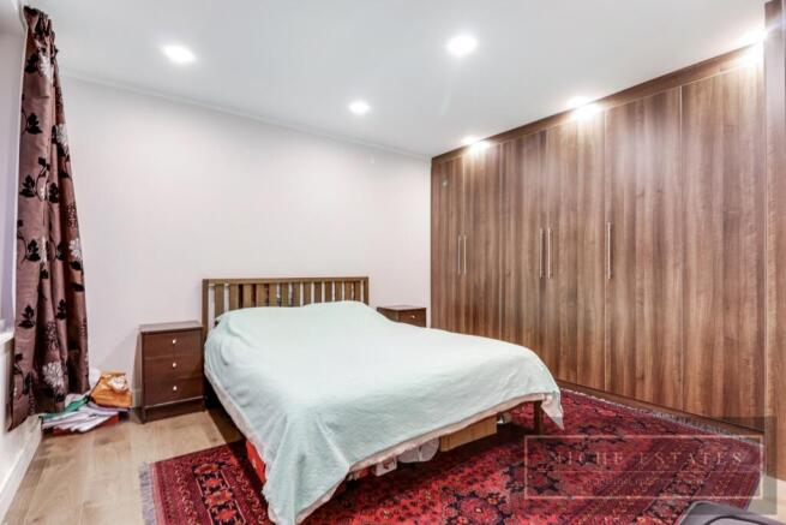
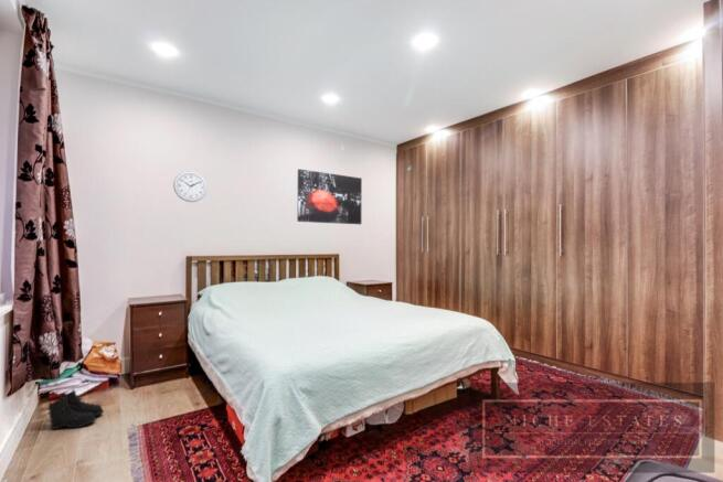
+ wall art (331, 199)
+ boots (76, 406)
+ wall clock (190, 186)
